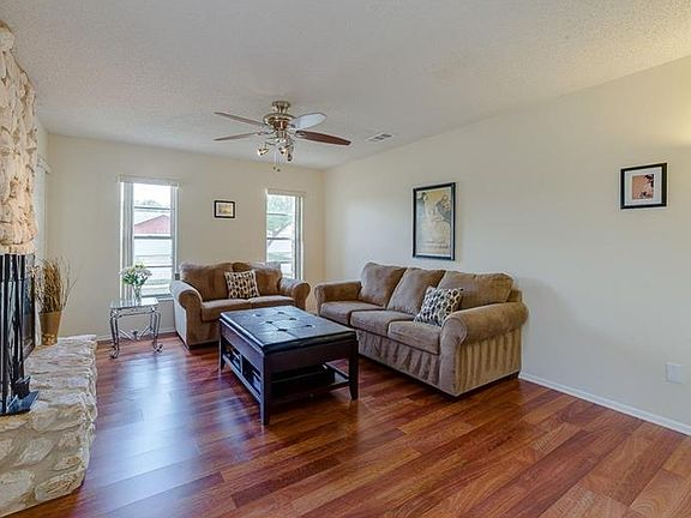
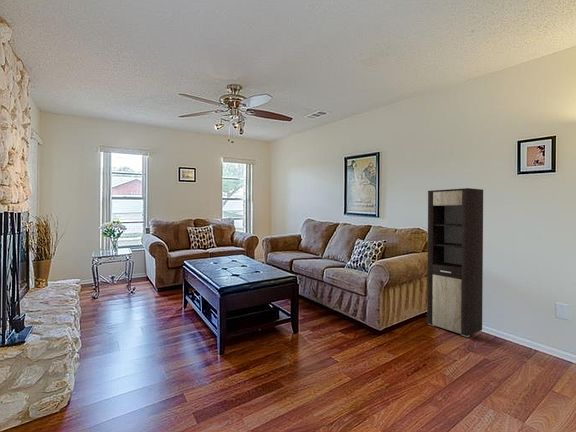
+ cabinet (453, 259)
